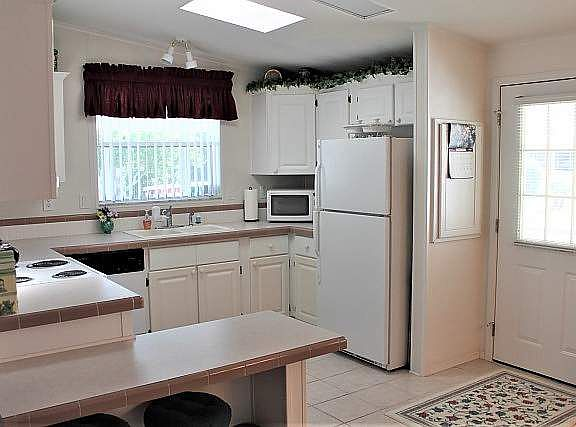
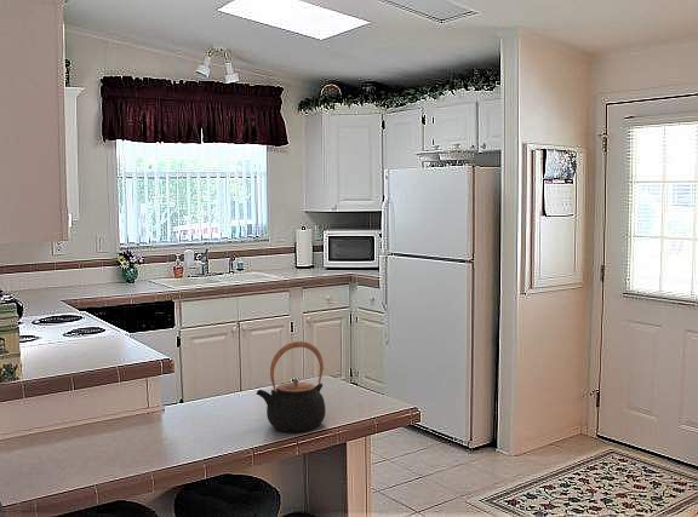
+ teapot (291, 384)
